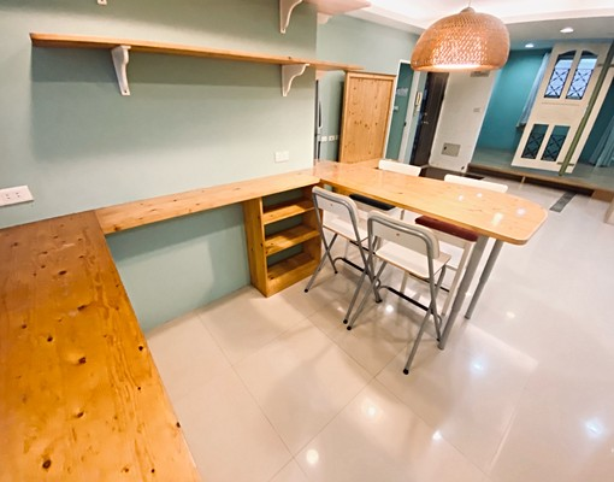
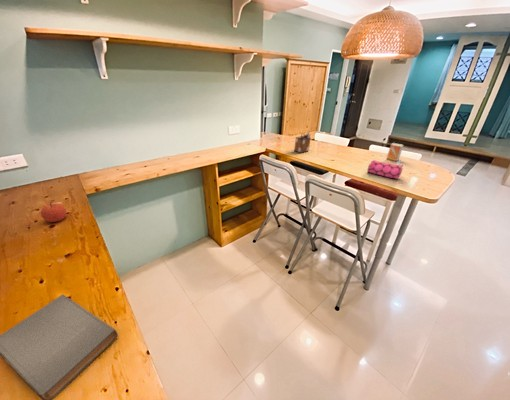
+ desk organizer (302, 141)
+ apple (53, 210)
+ pencil case (384, 168)
+ book (56, 339)
+ small box (394, 152)
